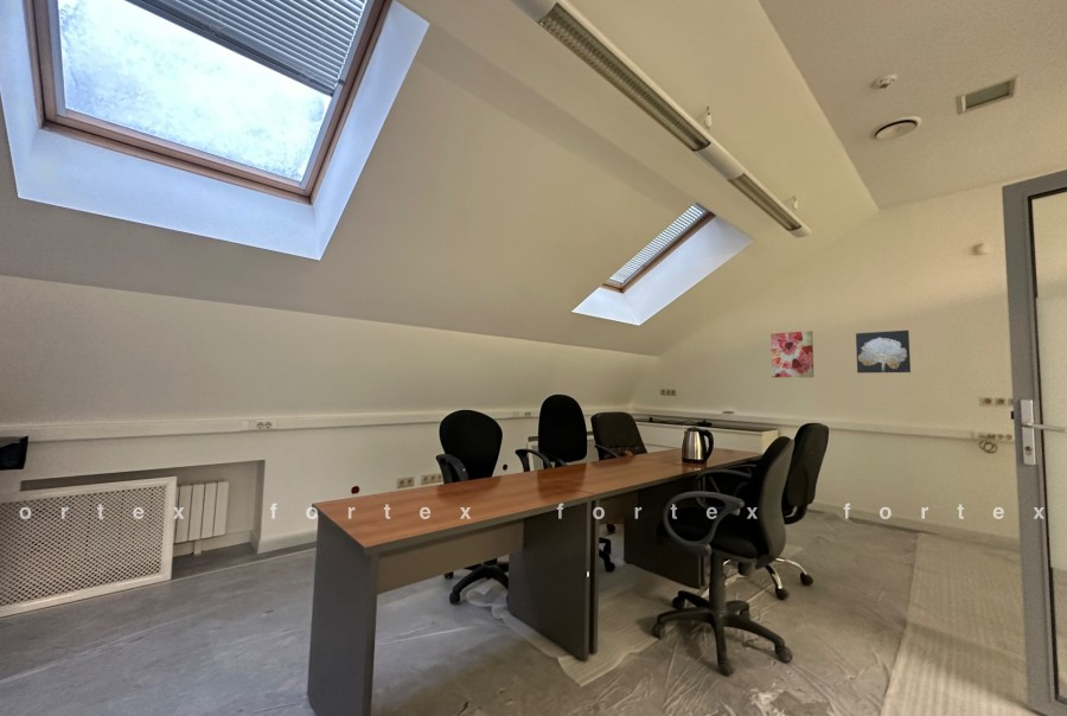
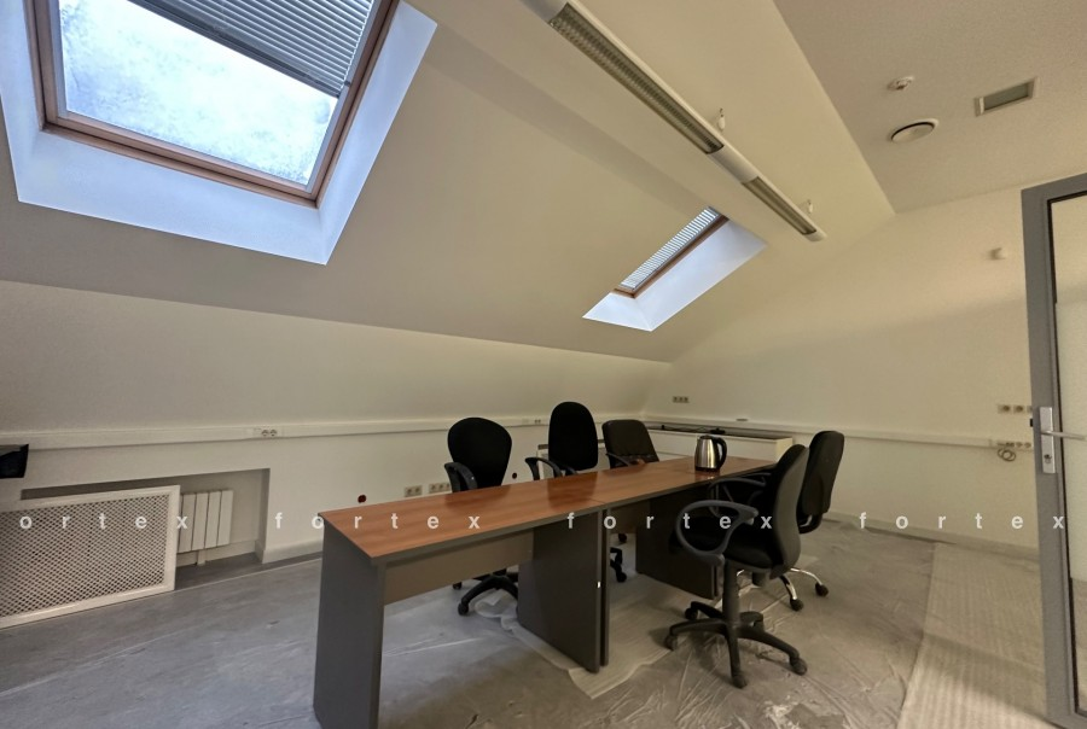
- wall art (882, 352)
- wall art (791, 354)
